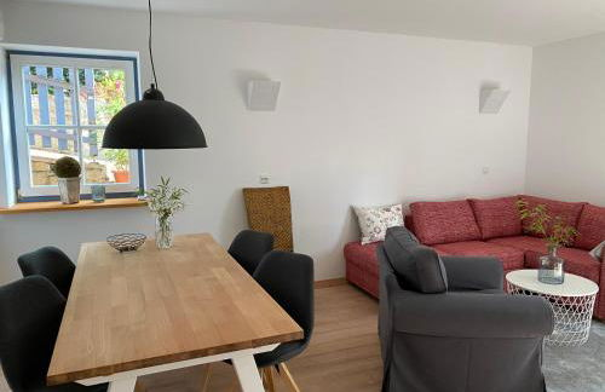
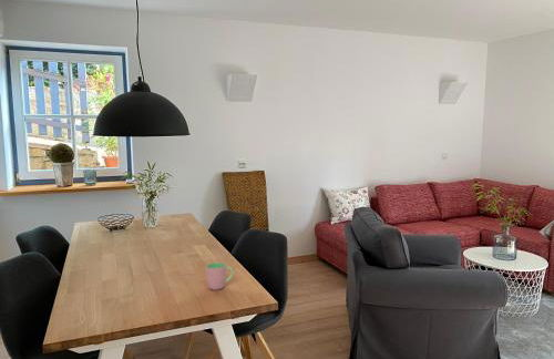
+ cup (219, 276)
